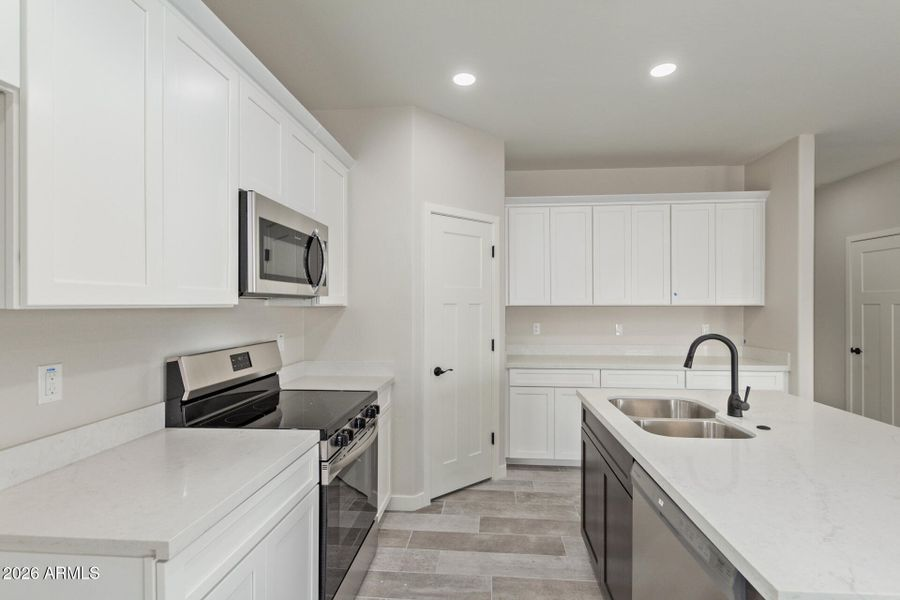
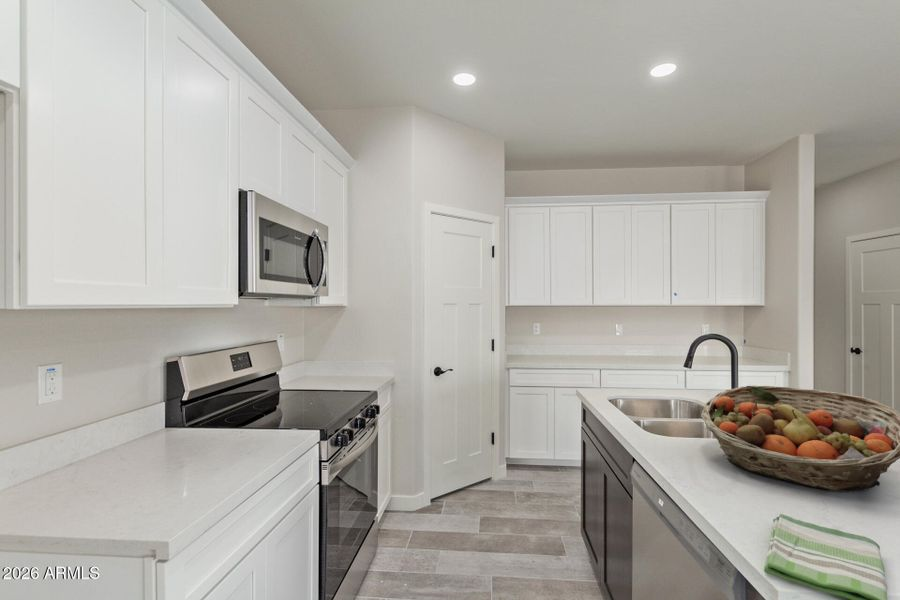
+ dish towel (823, 554)
+ fruit basket (796, 432)
